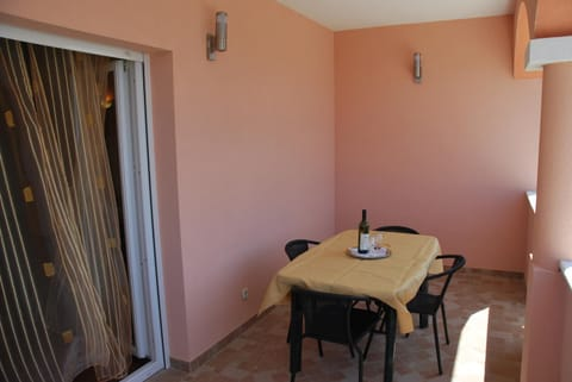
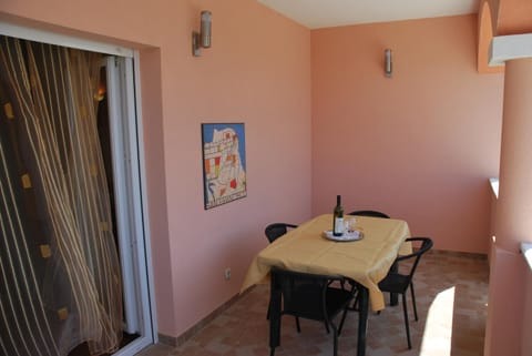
+ wall art (225, 163)
